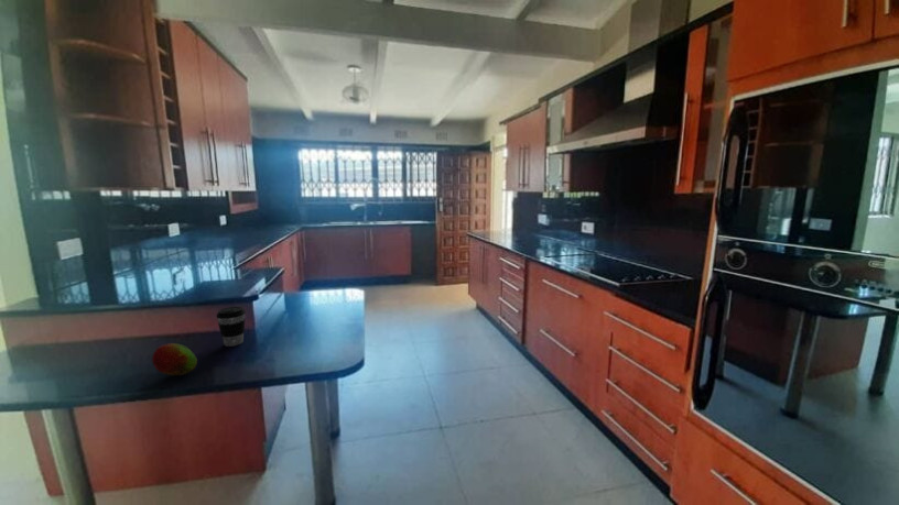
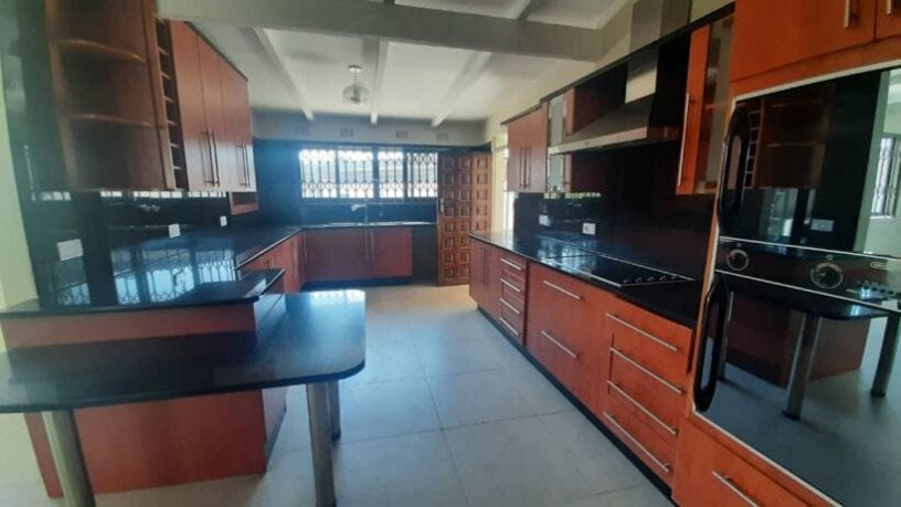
- fruit (175, 359)
- coffee cup (231, 326)
